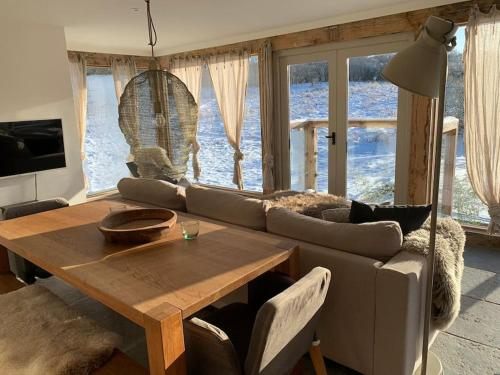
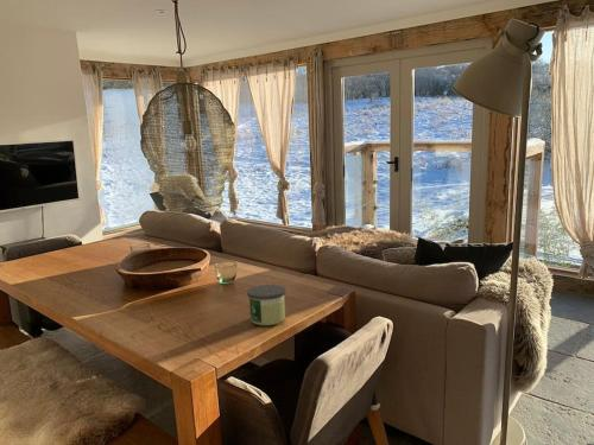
+ candle (266, 305)
